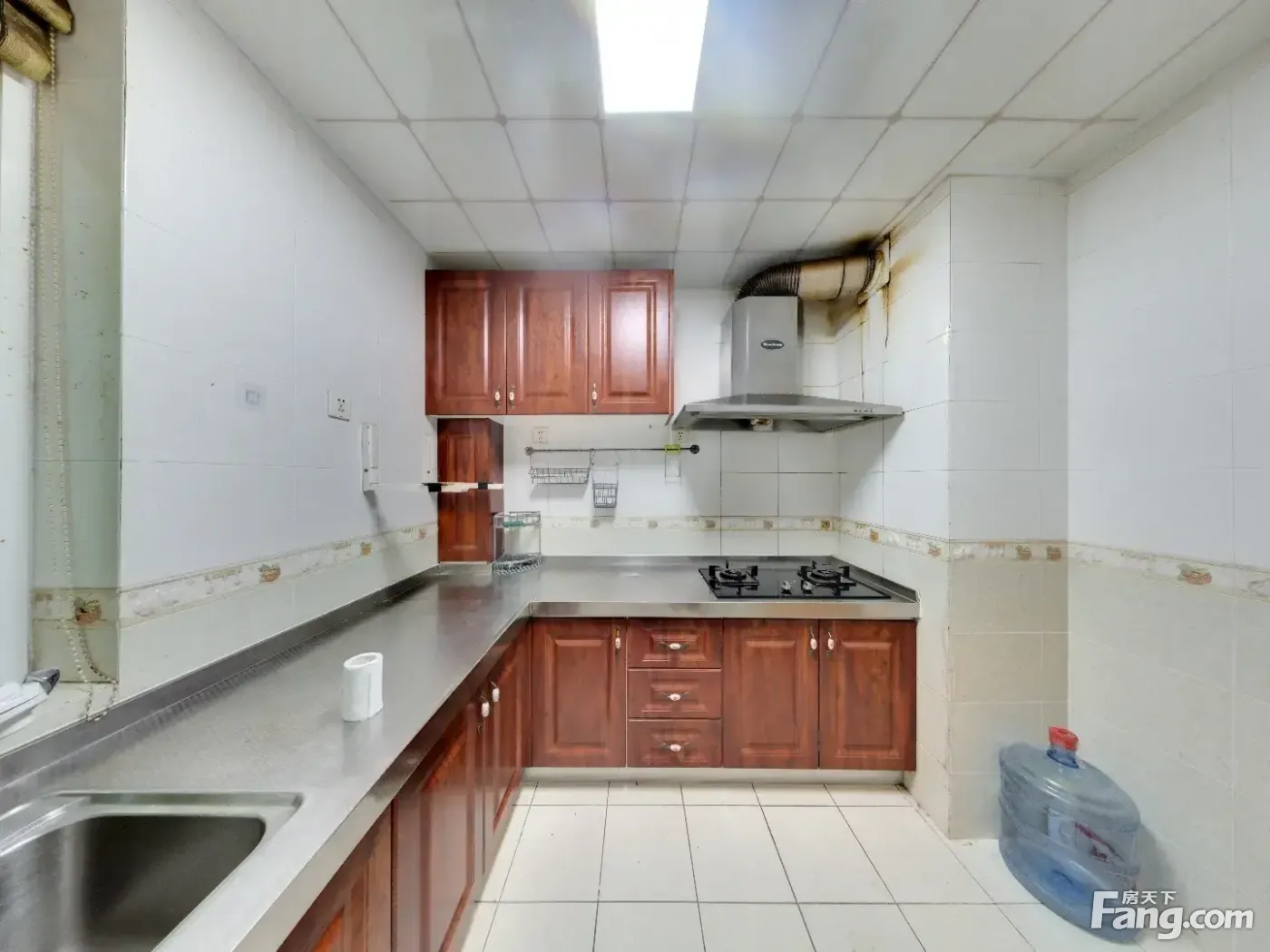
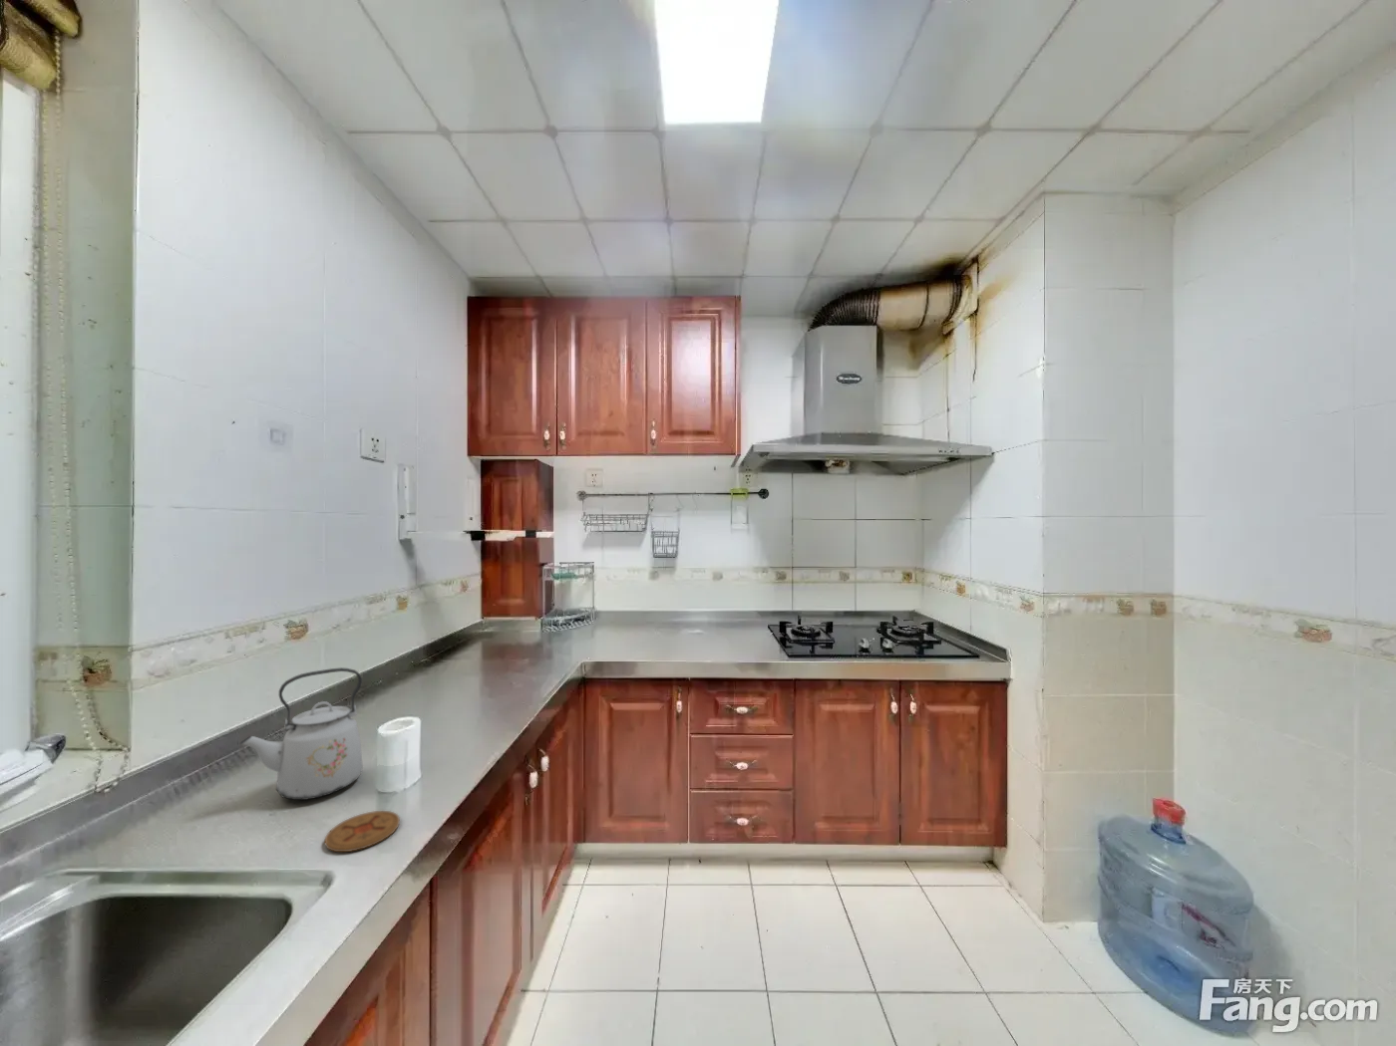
+ coaster (363, 830)
+ kettle (304, 732)
